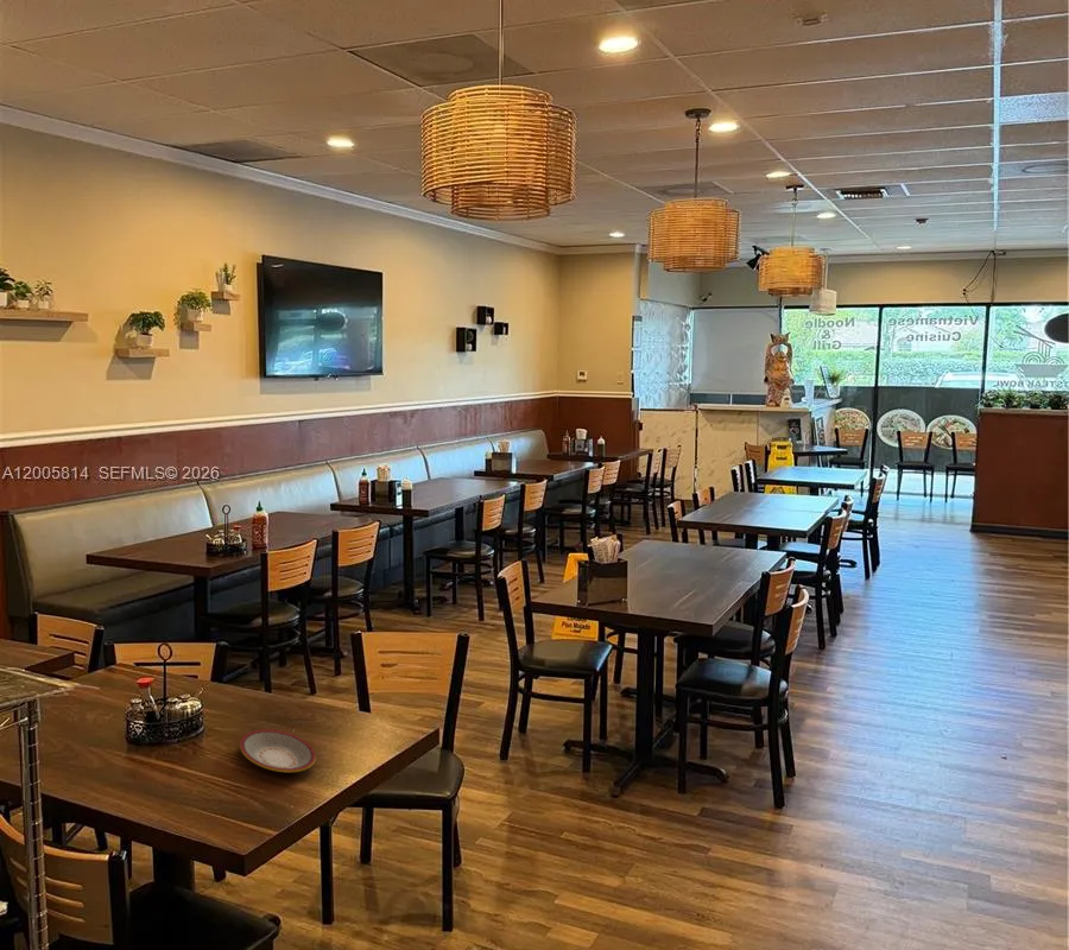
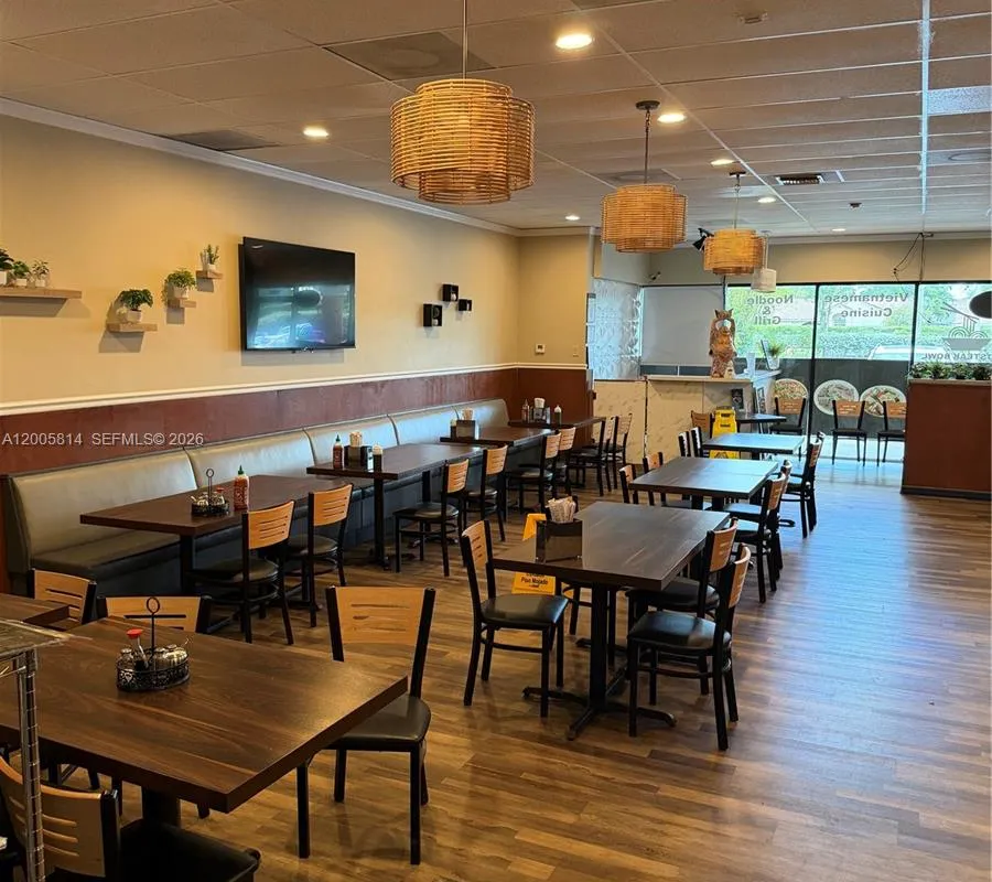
- plate (277, 753)
